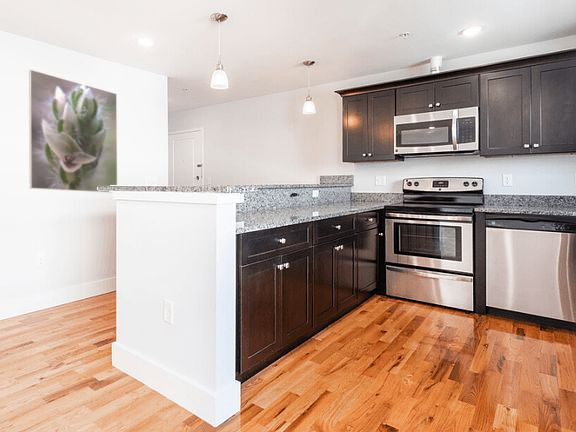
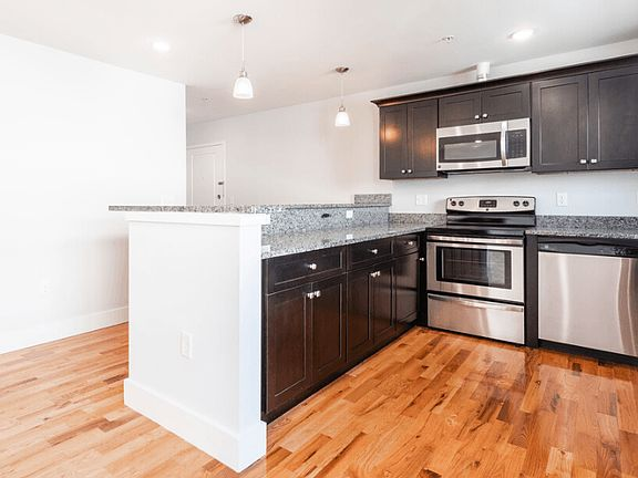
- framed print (77, 136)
